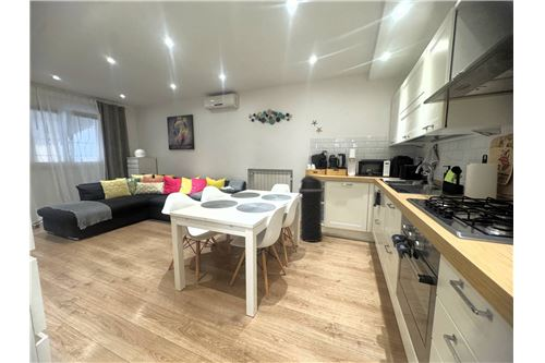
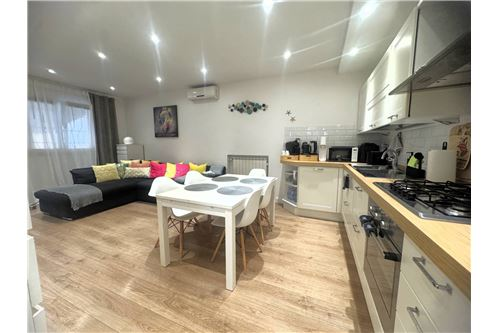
- trash can (310, 207)
